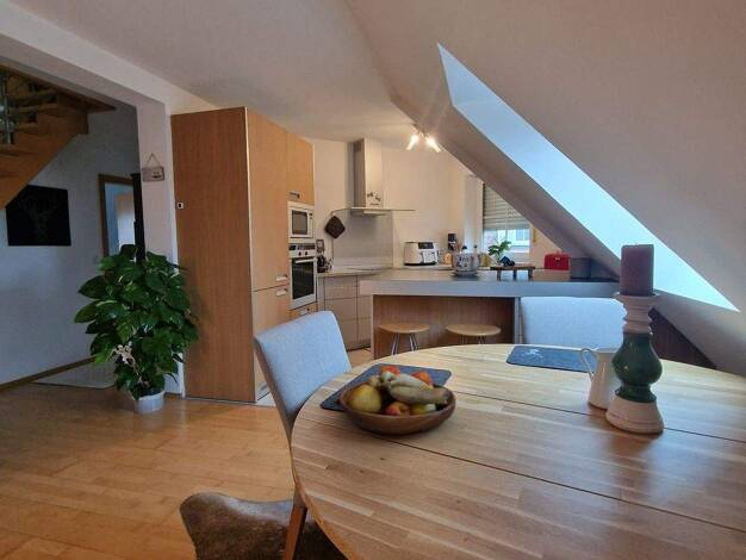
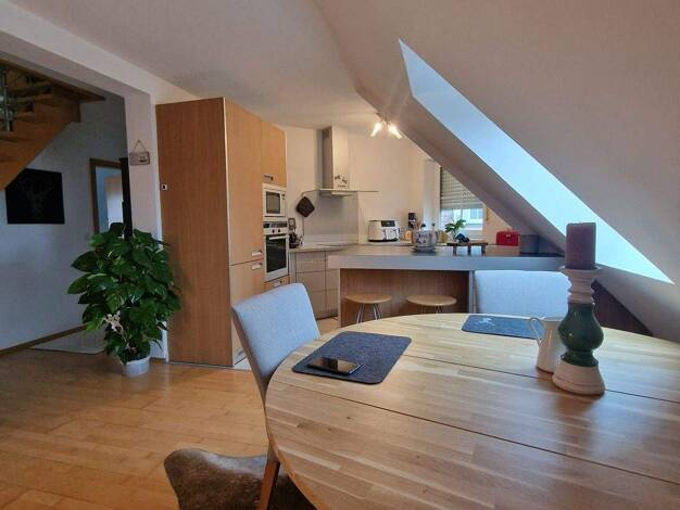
- fruit bowl (398, 391)
